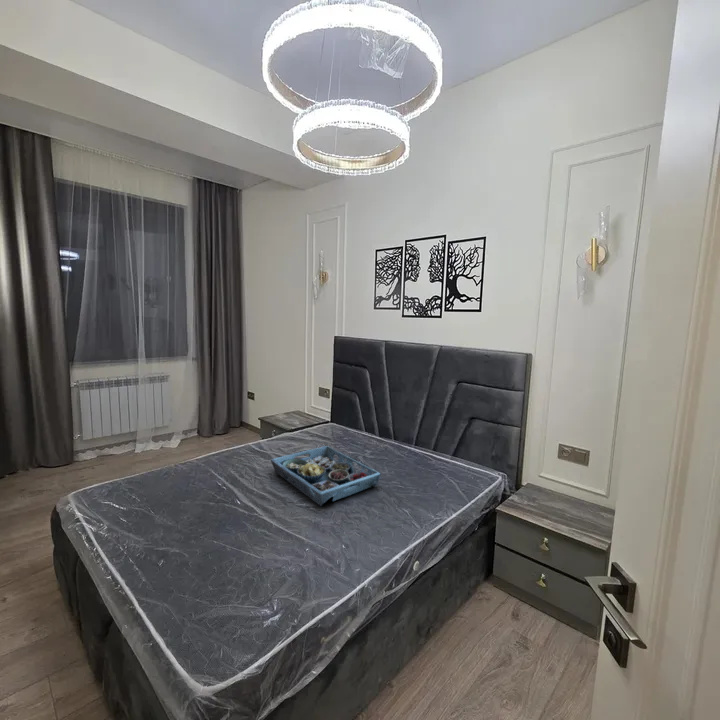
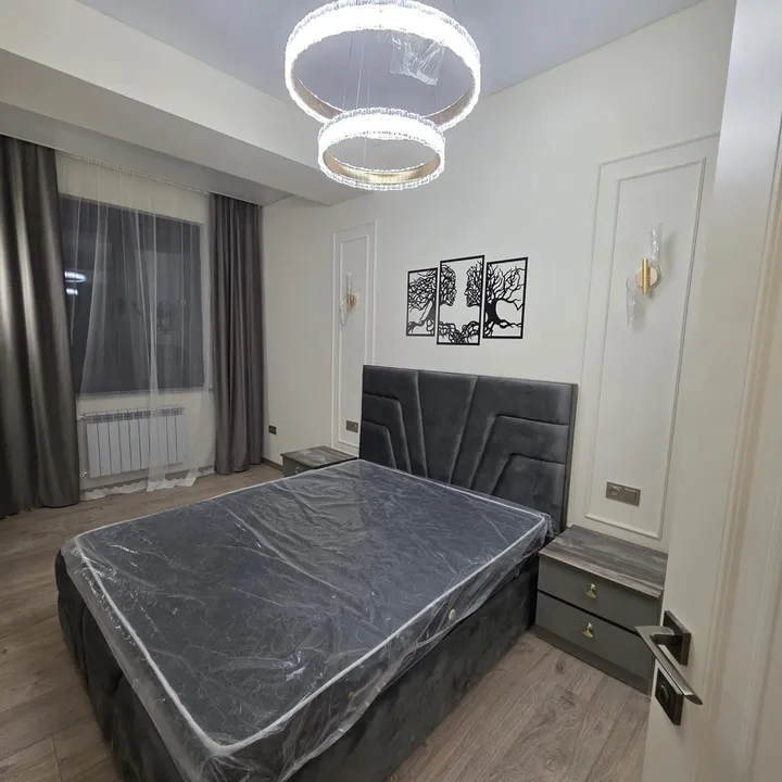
- serving tray (323, 471)
